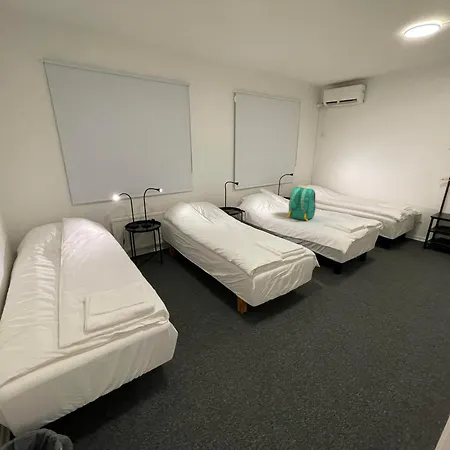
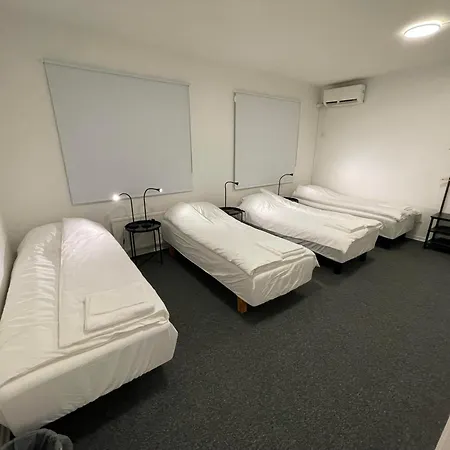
- backpack (302, 202)
